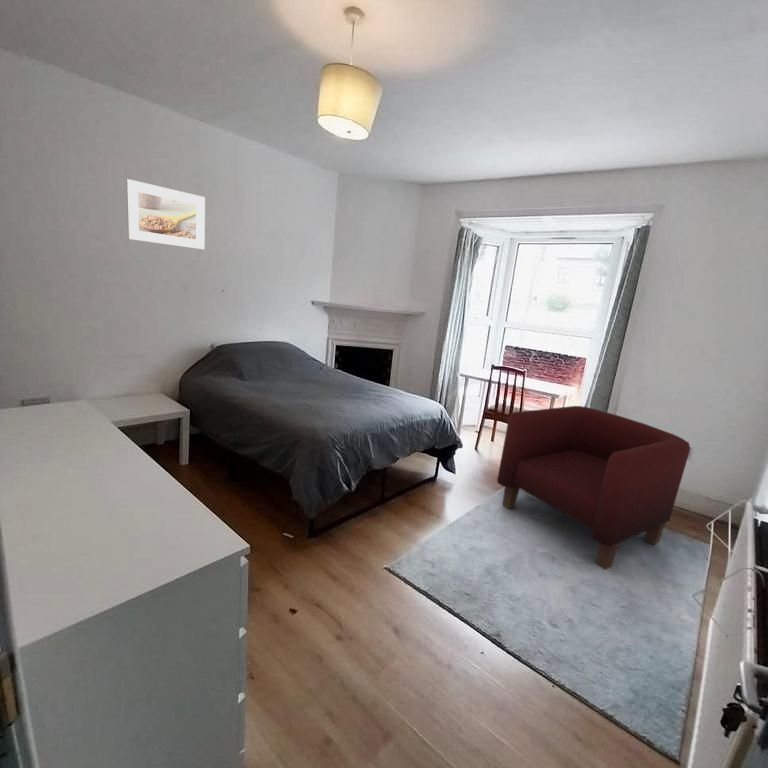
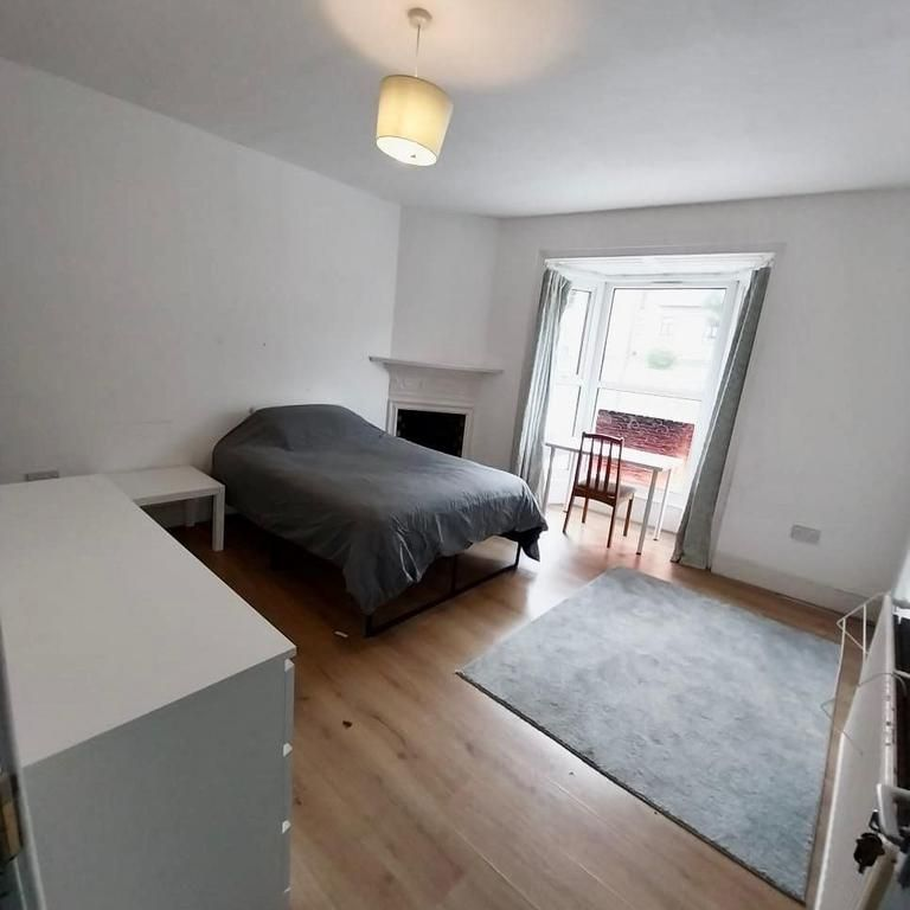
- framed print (168, 217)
- armchair (589, 474)
